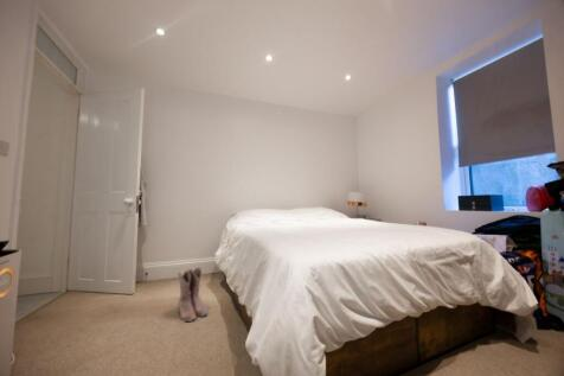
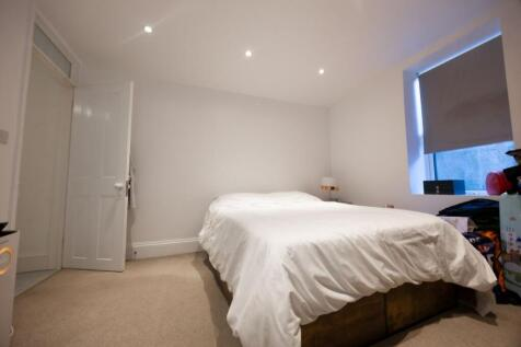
- boots (192, 291)
